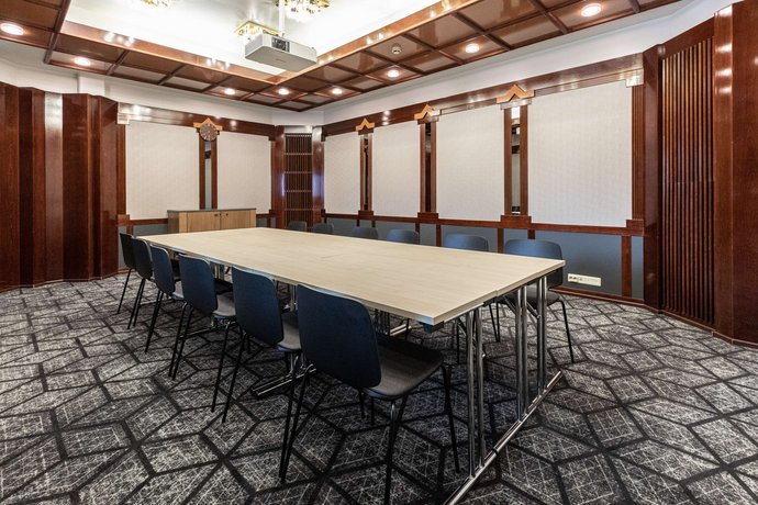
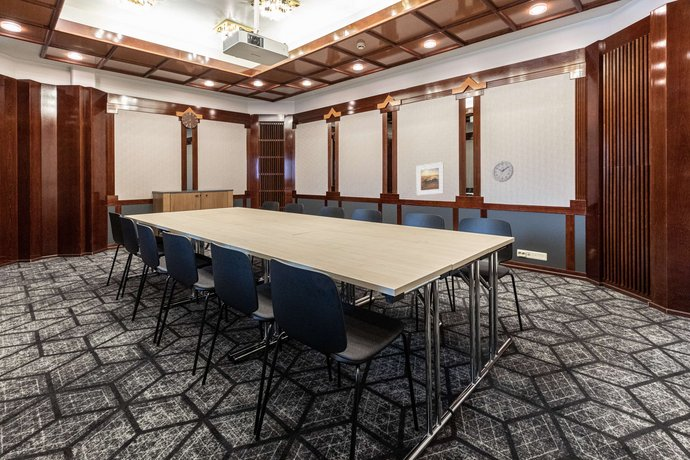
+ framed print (429, 179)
+ wall clock (502, 171)
